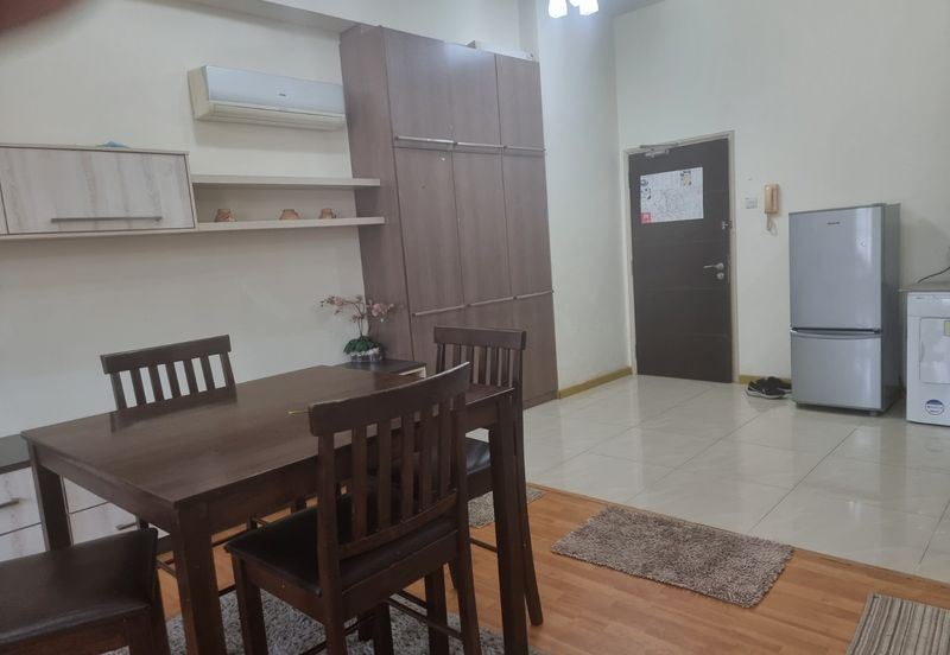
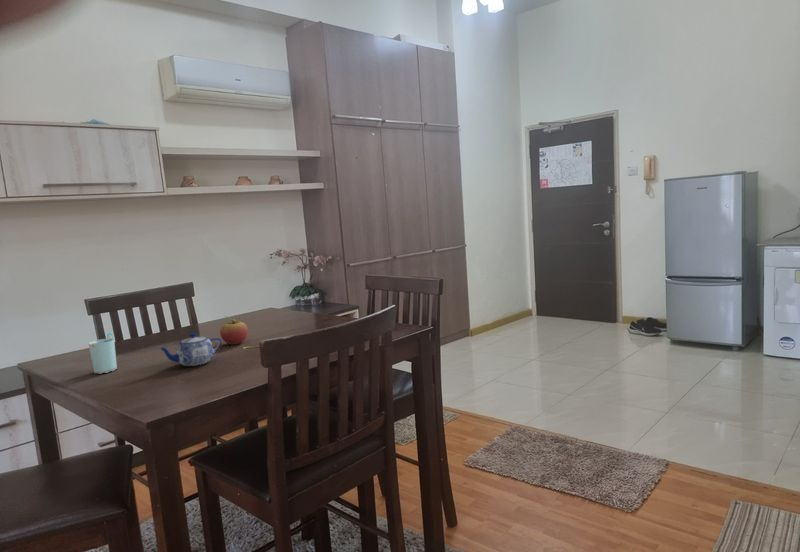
+ fruit (233, 329)
+ teapot (191, 348)
+ cup (102, 353)
